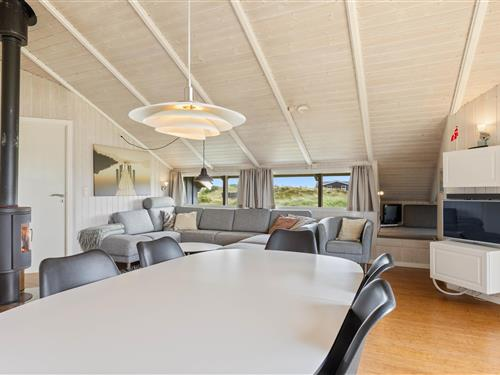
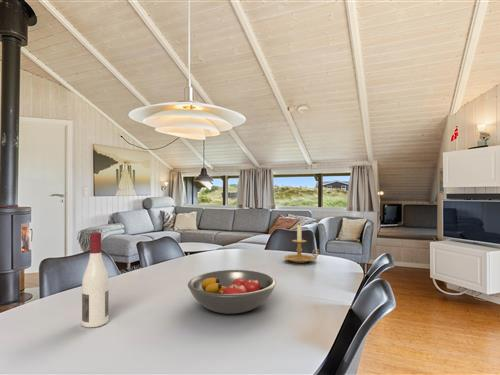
+ fruit bowl (232, 290)
+ candle holder (299, 242)
+ alcohol (95, 277)
